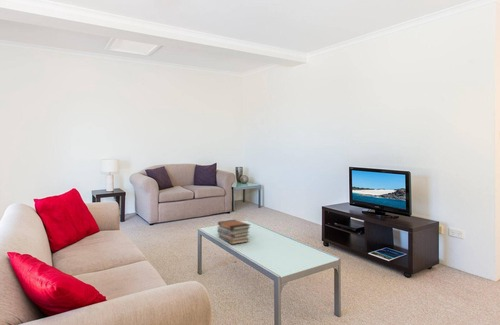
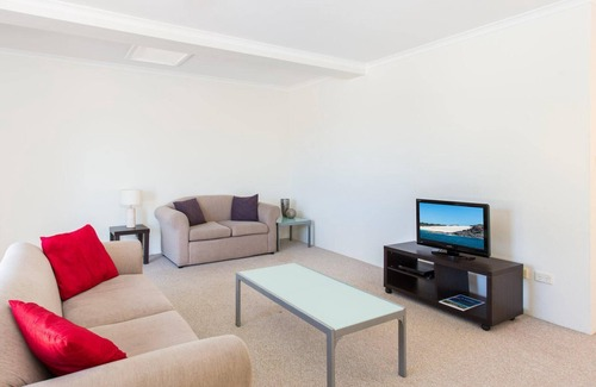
- book stack (233, 231)
